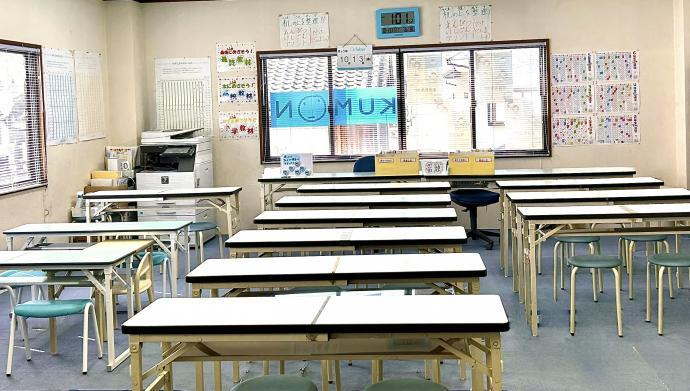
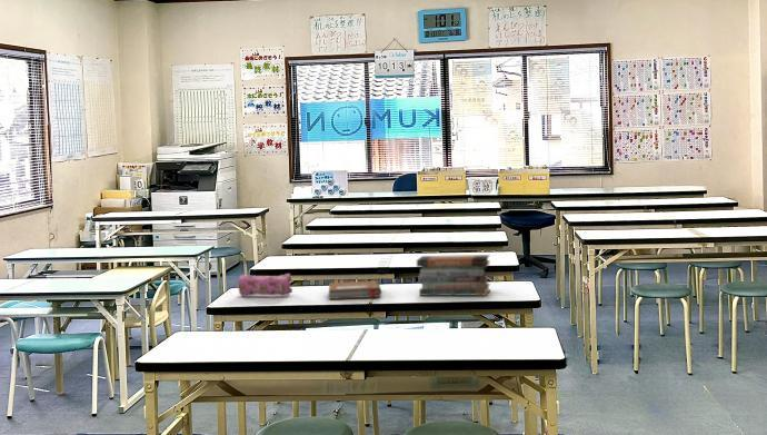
+ pencil case (265, 284)
+ book stack (454, 275)
+ notebook (355, 289)
